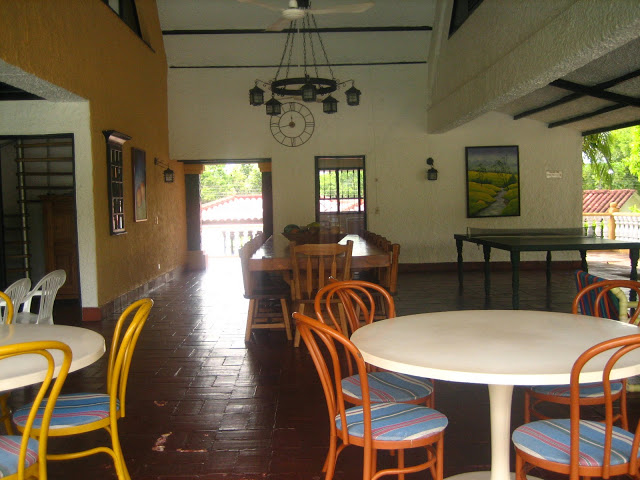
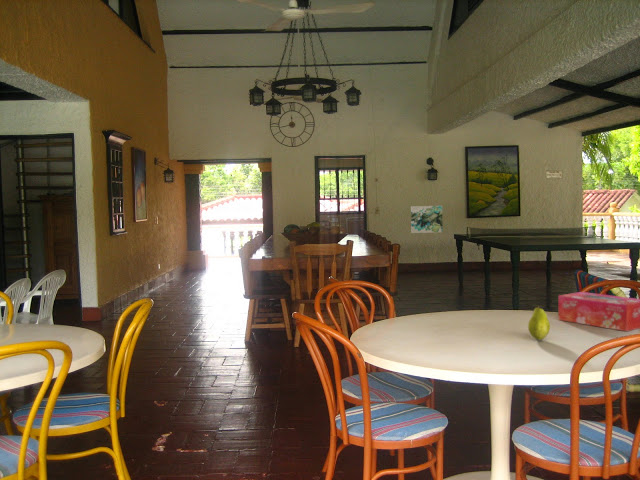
+ wall art (426, 219)
+ tissue box (602, 310)
+ fruit (539, 323)
